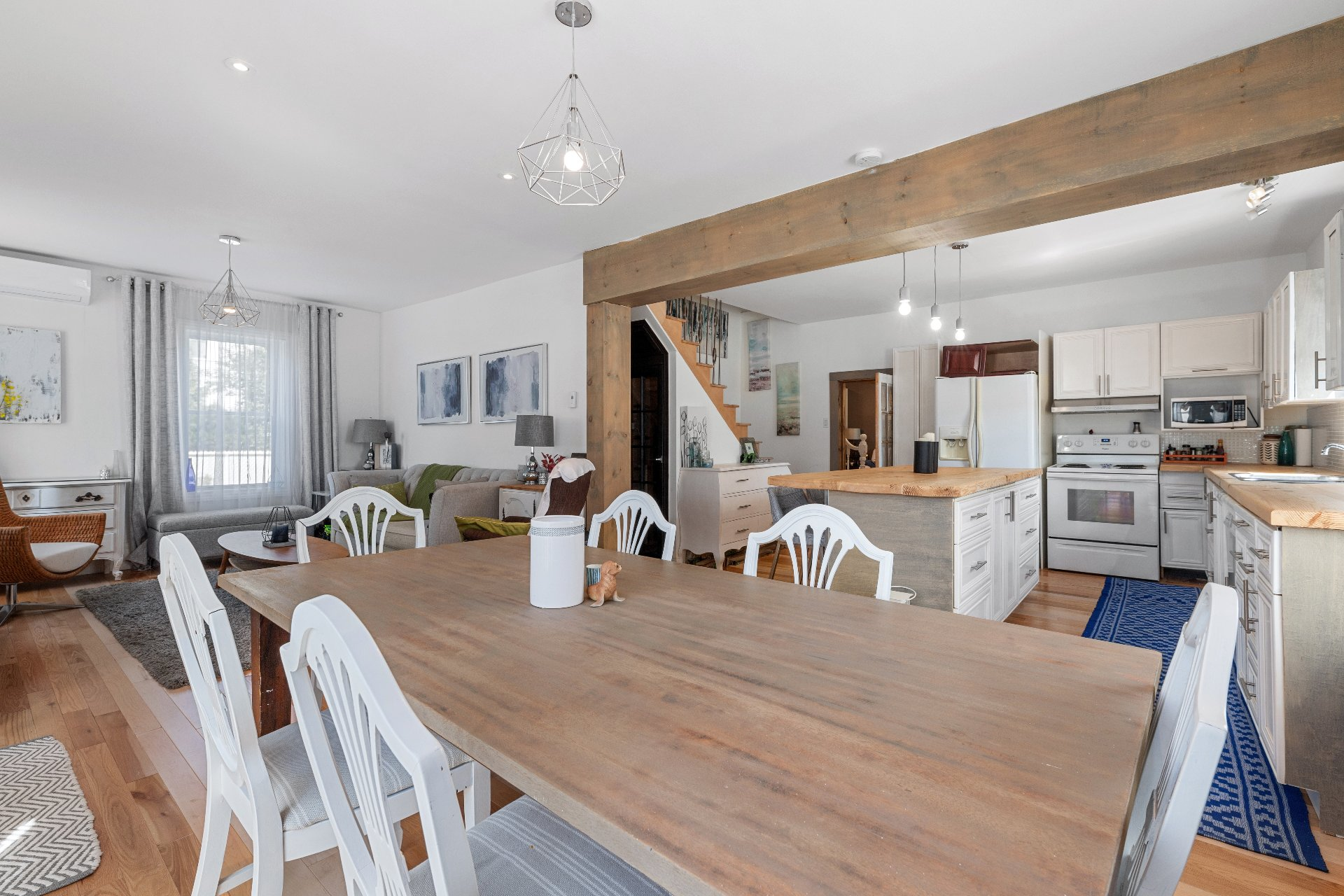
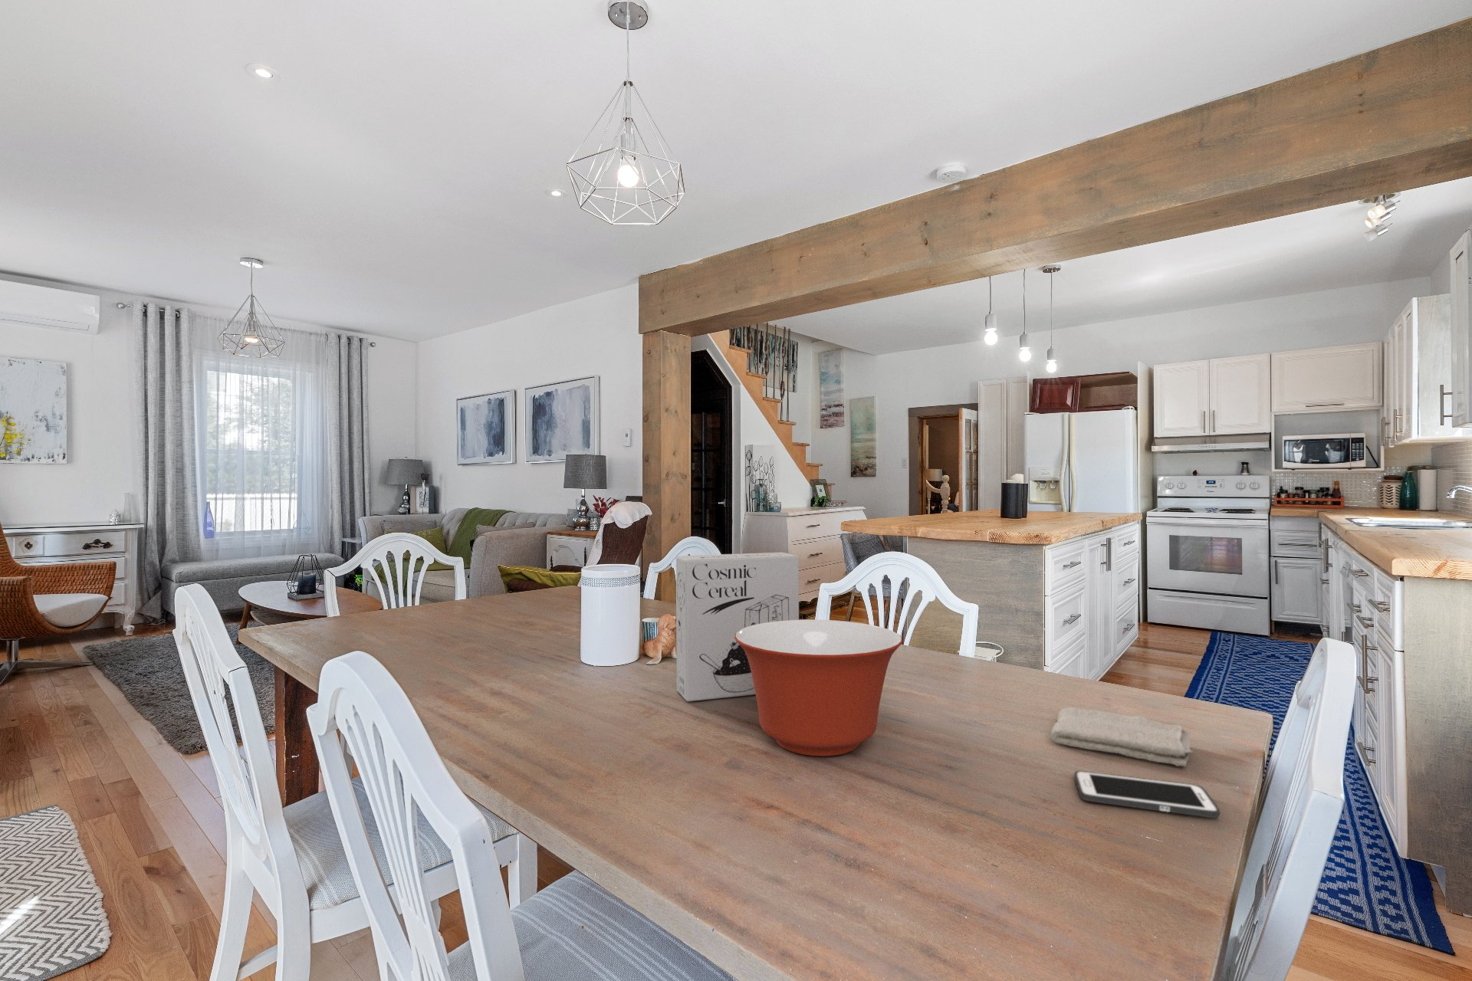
+ cereal box (737, 623)
+ cell phone (1142, 793)
+ washcloth (1119, 734)
+ mixing bowl (817, 688)
